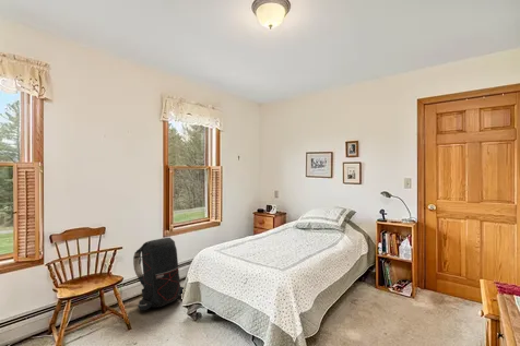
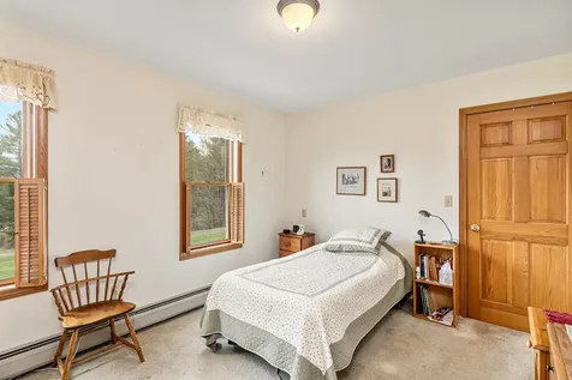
- backpack (157, 269)
